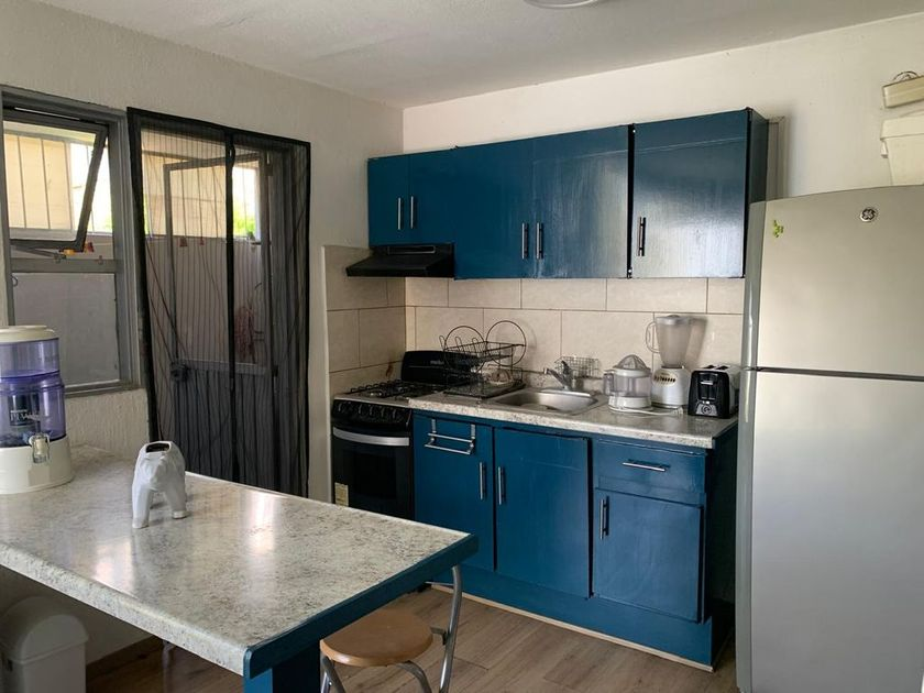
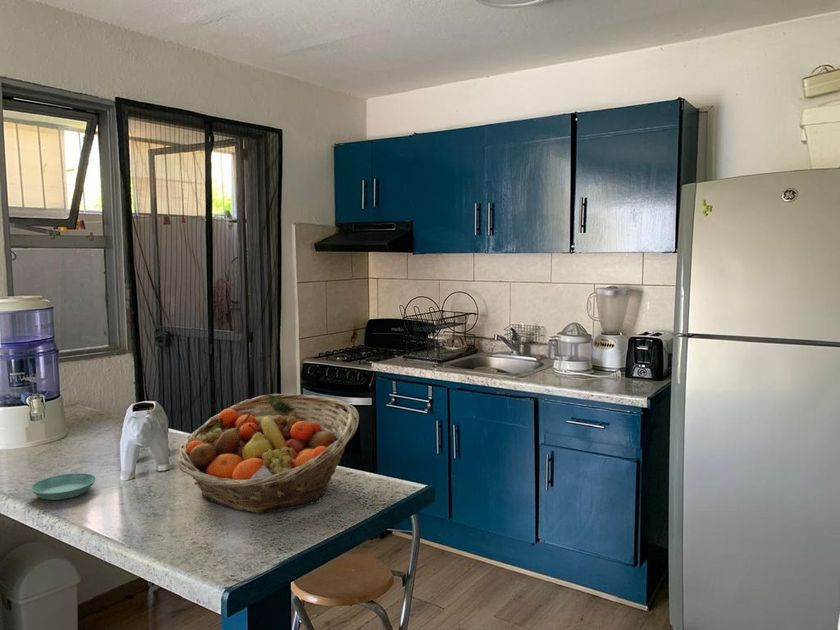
+ saucer (64, 487)
+ fruit basket (269, 448)
